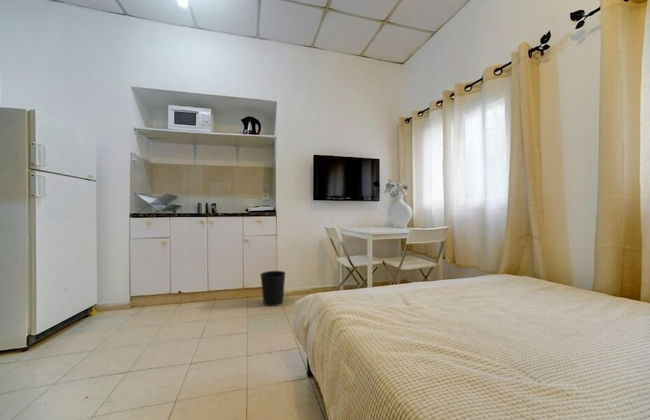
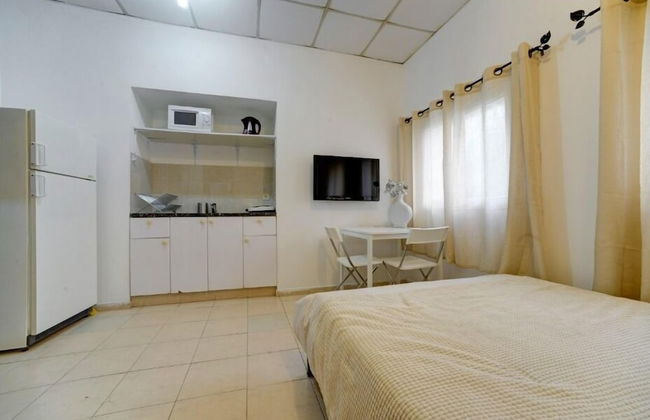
- wastebasket (273, 288)
